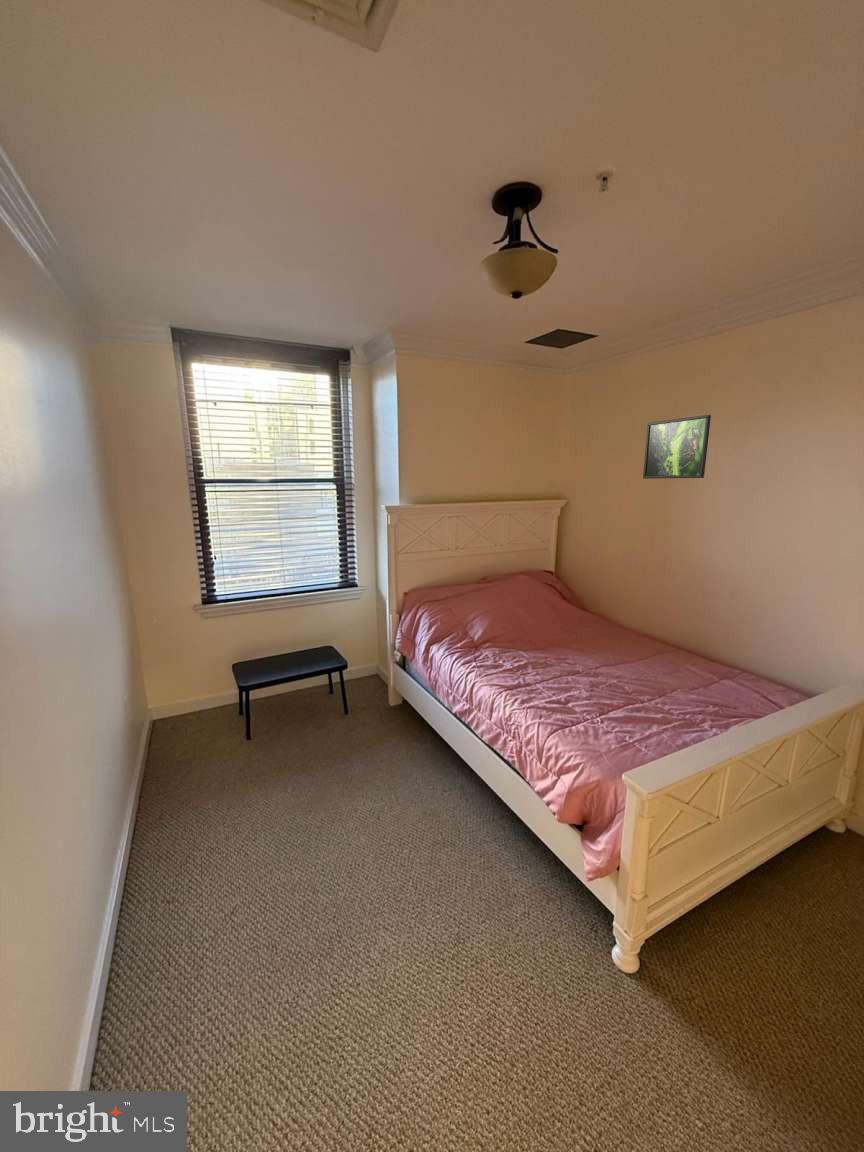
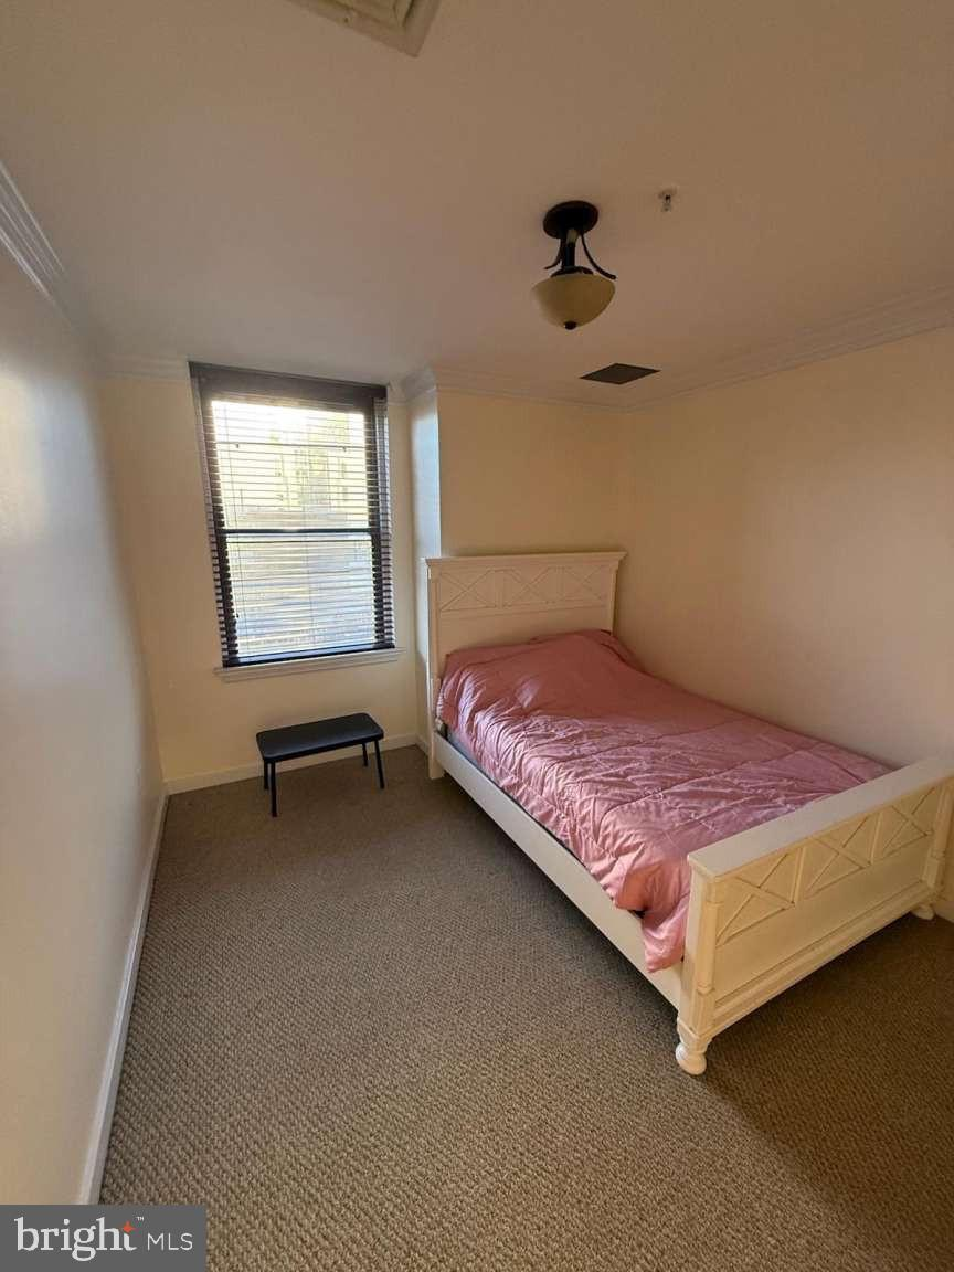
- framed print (674, 449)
